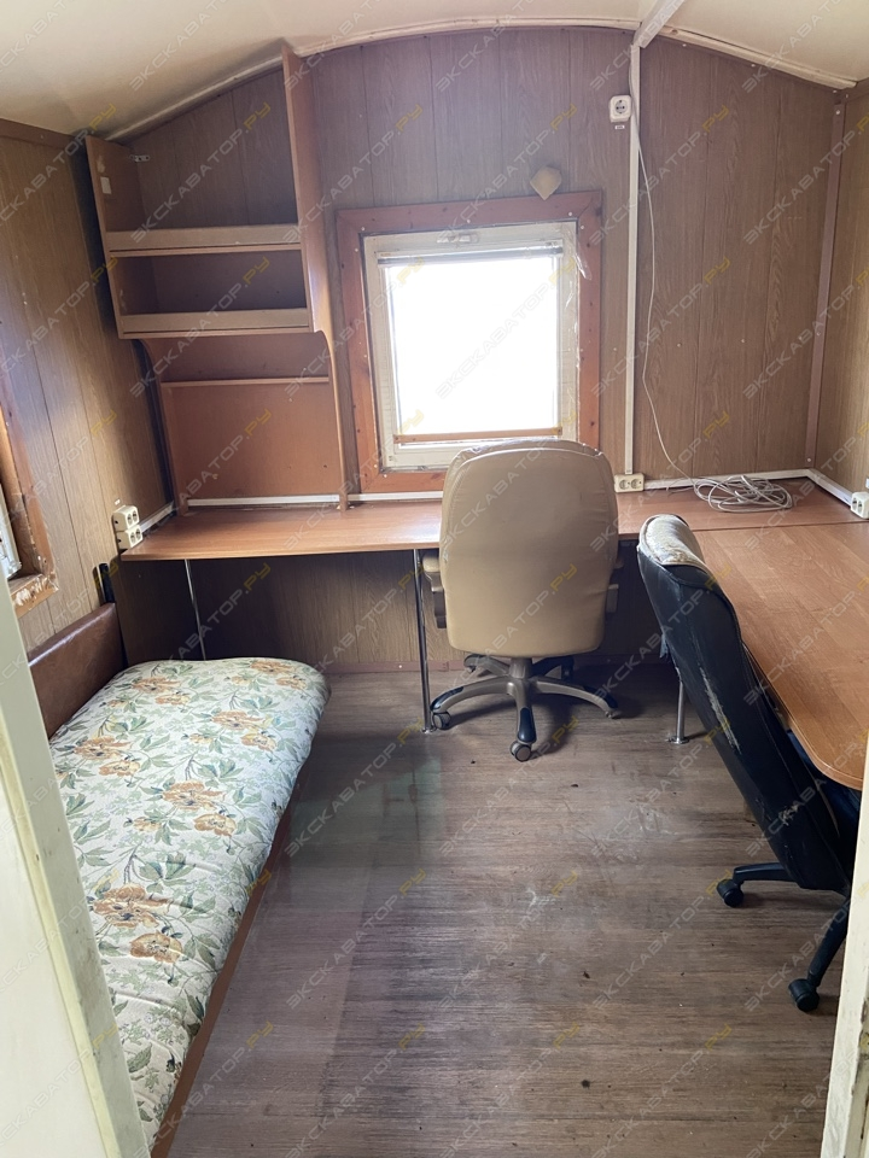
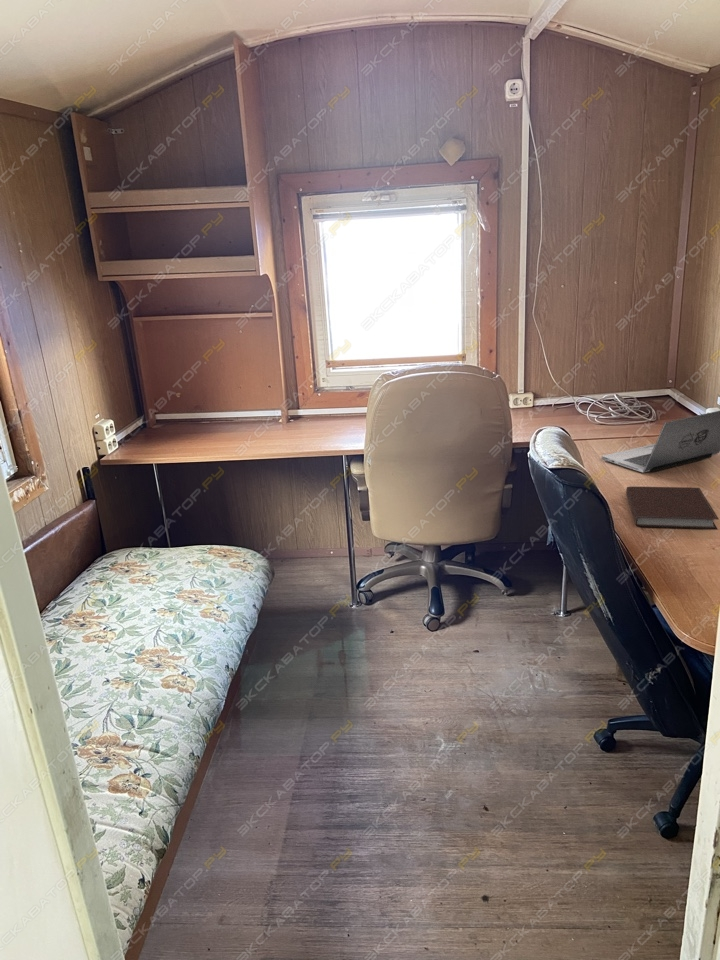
+ laptop (669, 434)
+ notebook (668, 506)
